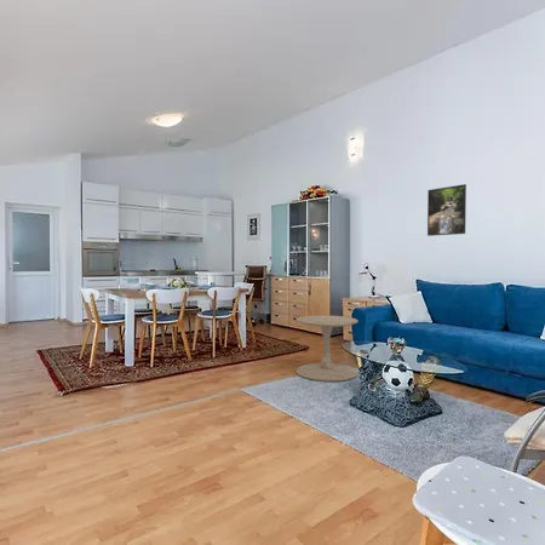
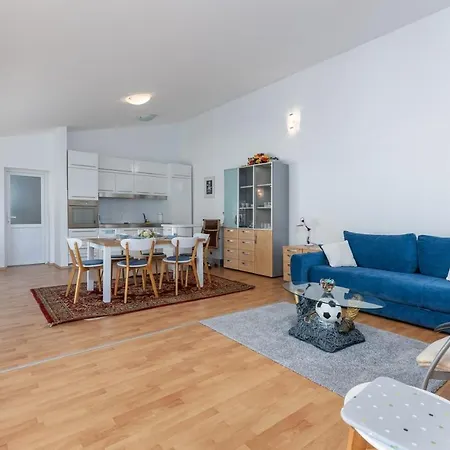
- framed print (446, 211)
- side table (326, 345)
